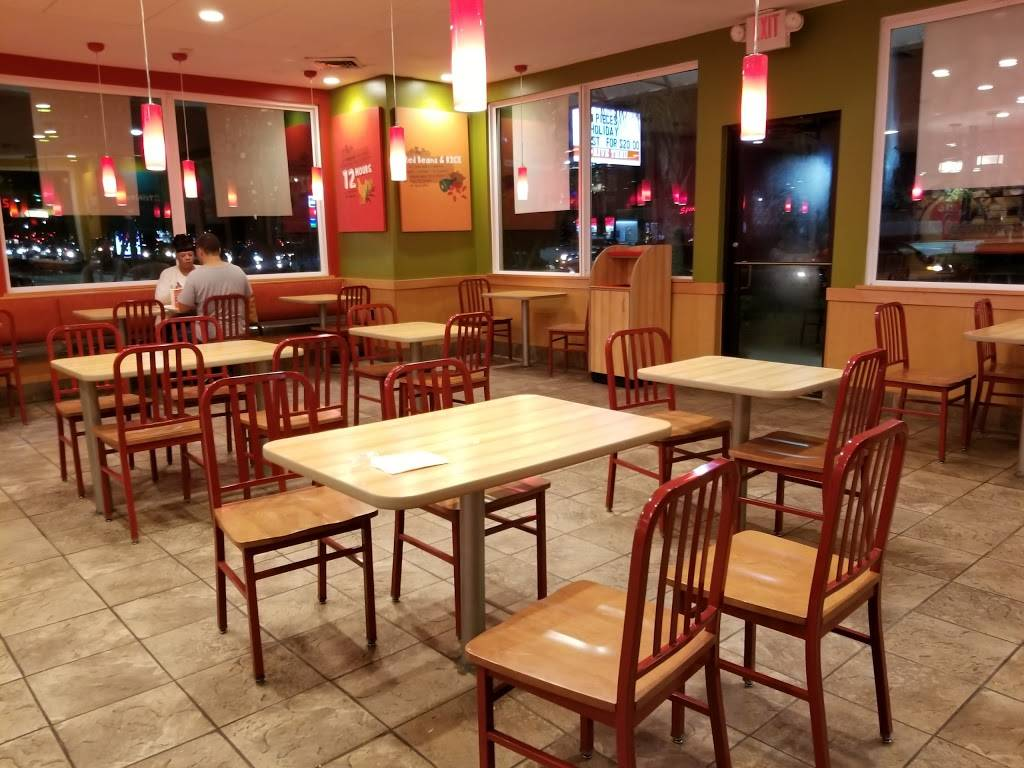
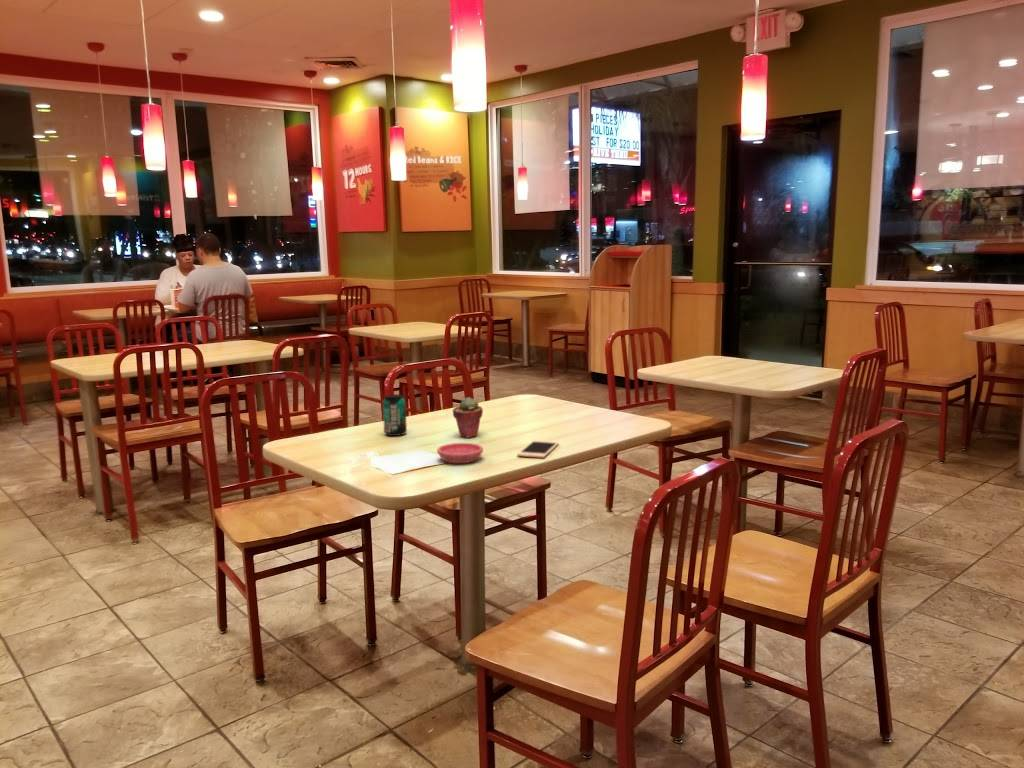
+ cell phone (538, 448)
+ saucer (460, 453)
+ potted succulent (468, 416)
+ beverage can (394, 414)
